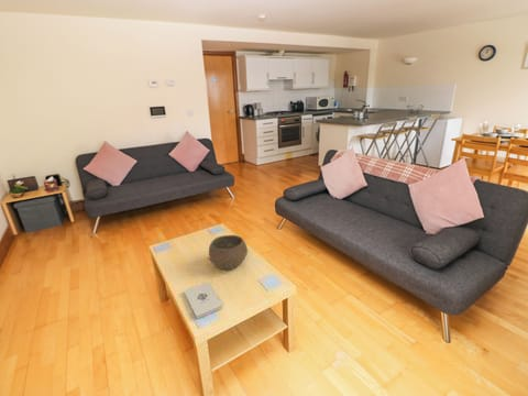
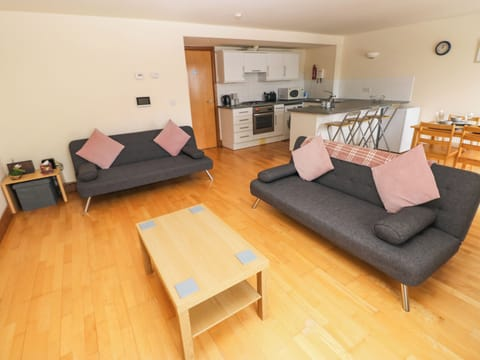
- notepad (202, 298)
- bowl (228, 252)
